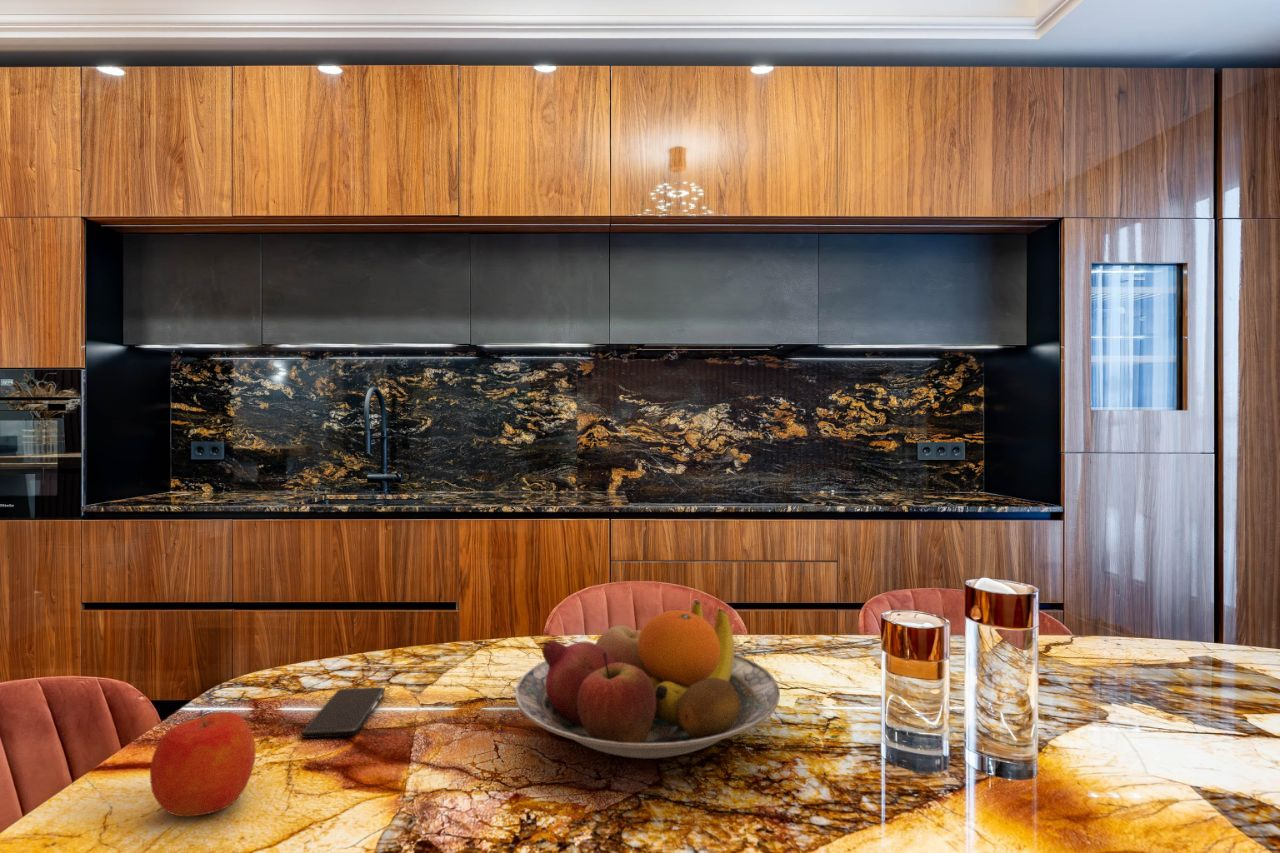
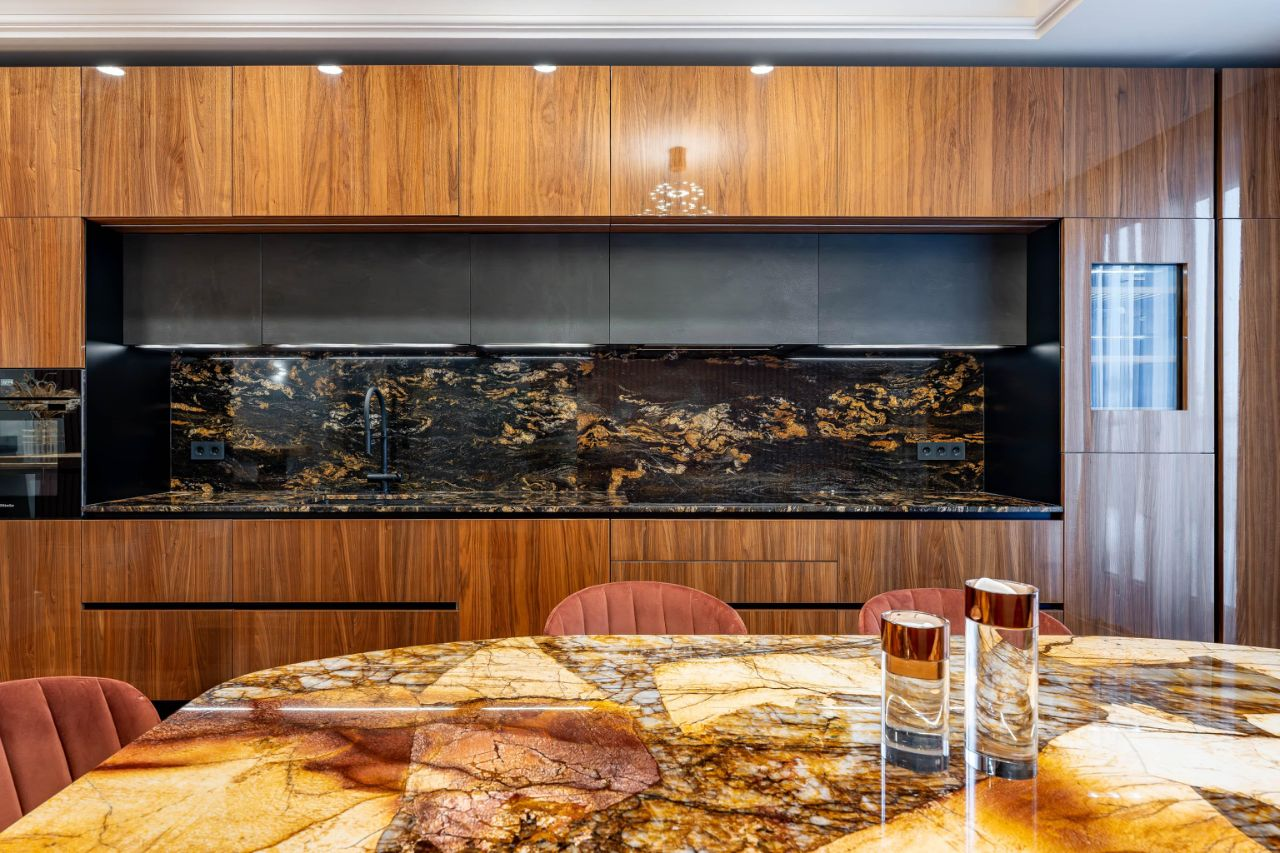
- apple (204, 756)
- smartphone (346, 710)
- fruit bowl (647, 672)
